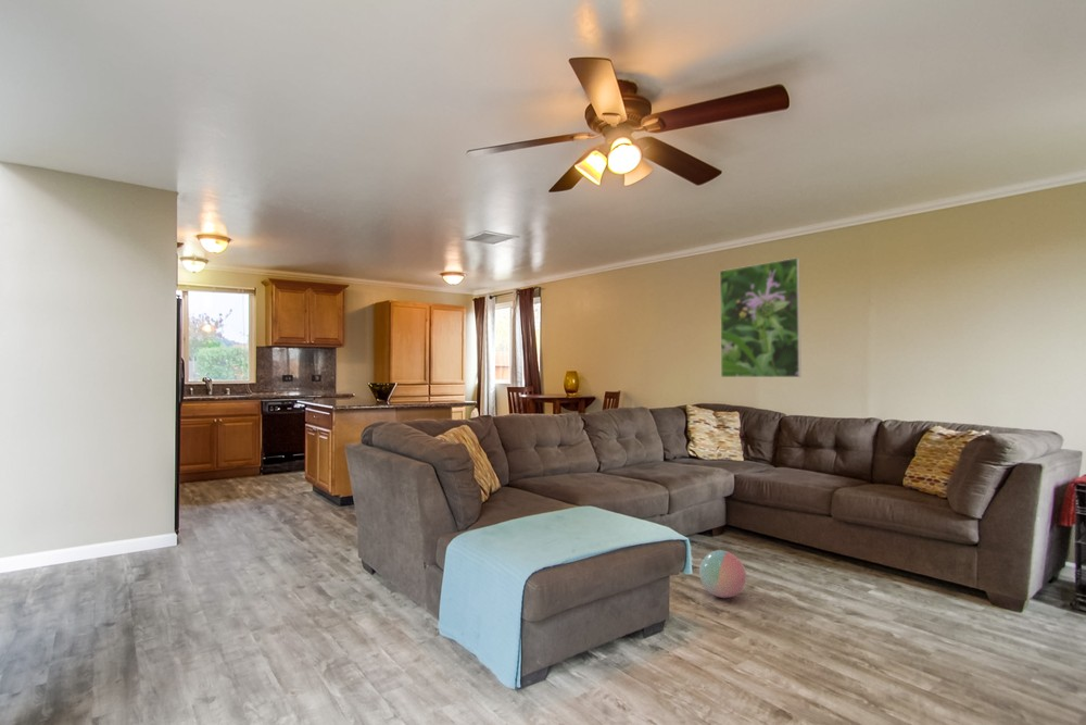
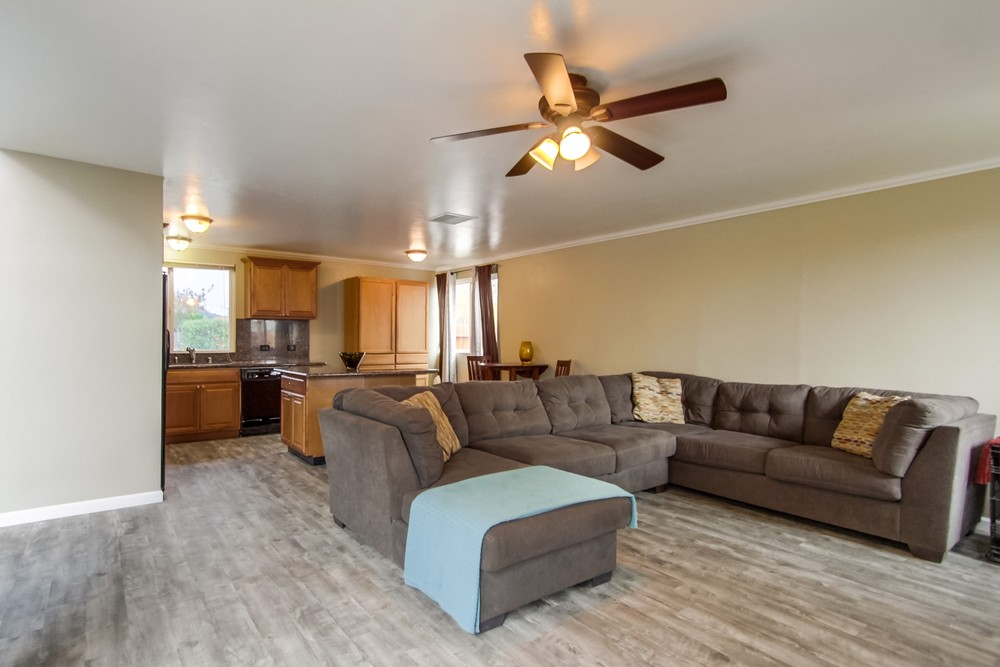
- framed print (758, 321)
- ball (722, 573)
